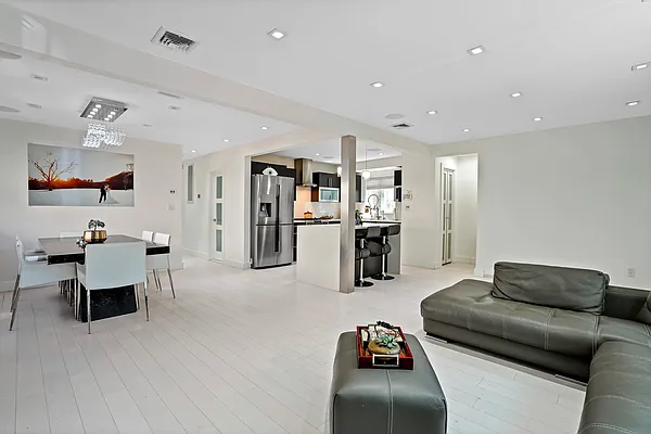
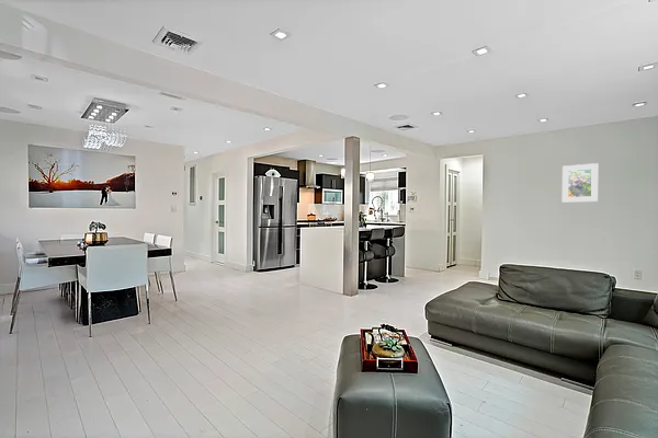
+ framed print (579, 183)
